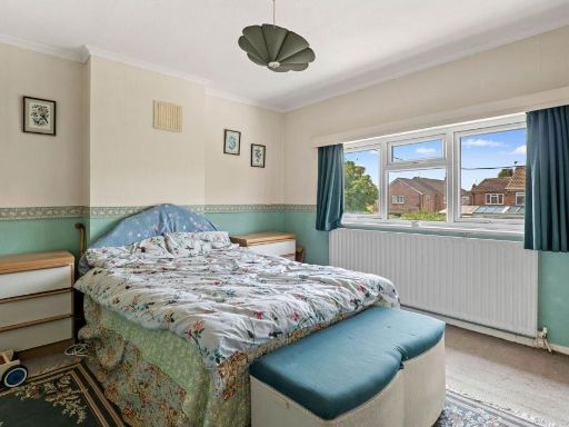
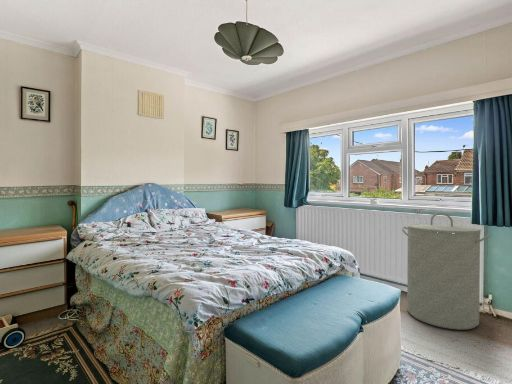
+ laundry hamper (441, 264)
